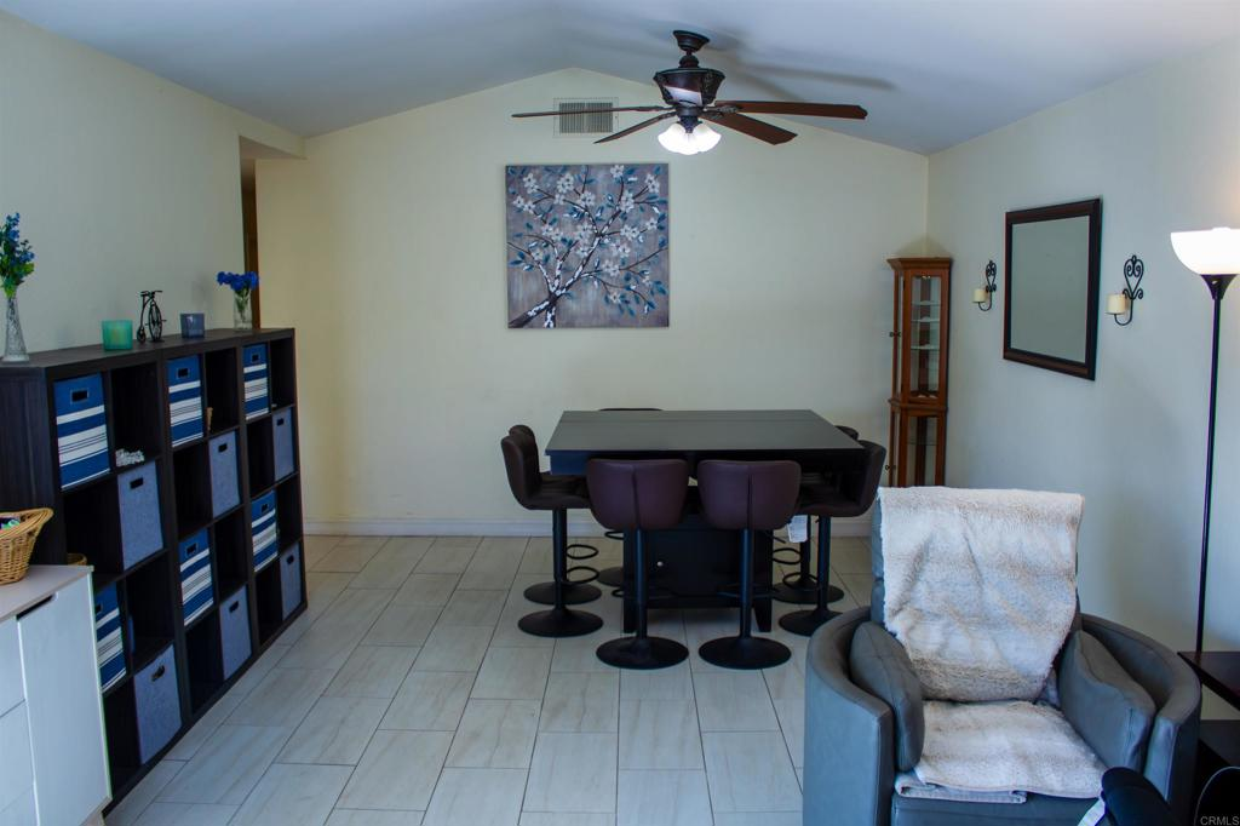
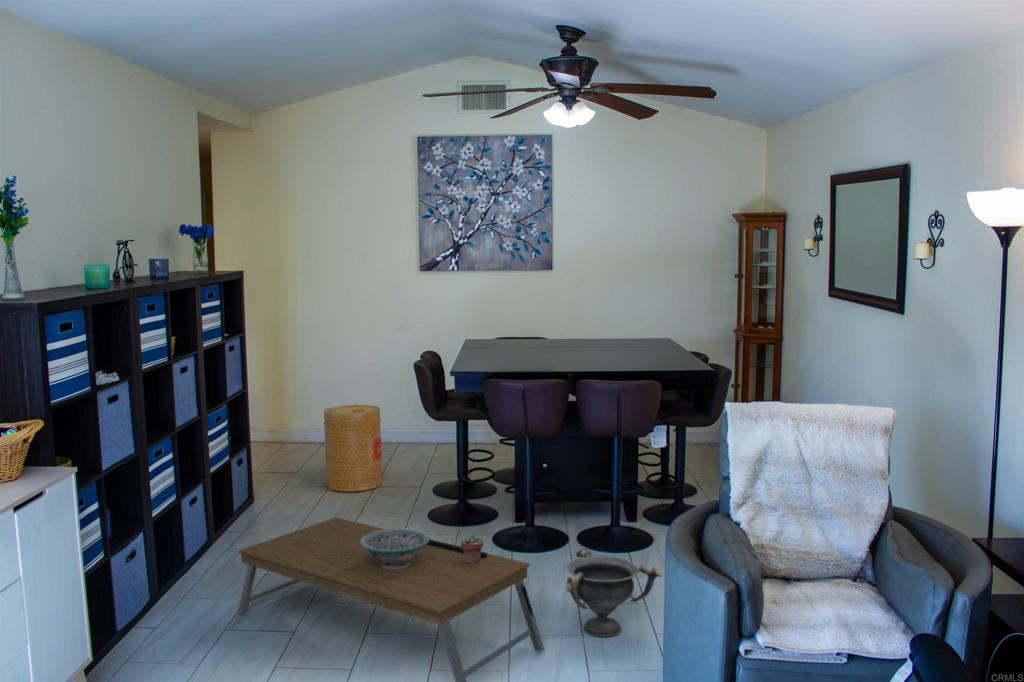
+ decorative bowl (395, 546)
+ basket (353, 446)
+ coffee table (381, 592)
+ decorative bowl (594, 595)
+ potted succulent (472, 542)
